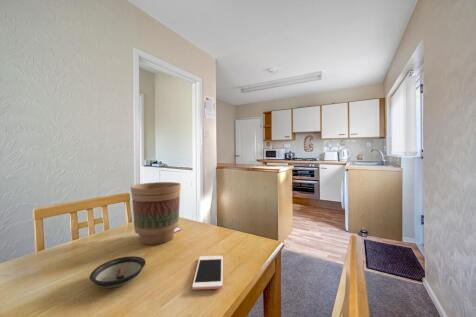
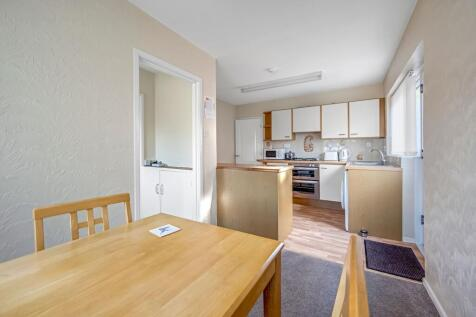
- cell phone (209, 270)
- flower pot (157, 211)
- saucer (119, 273)
